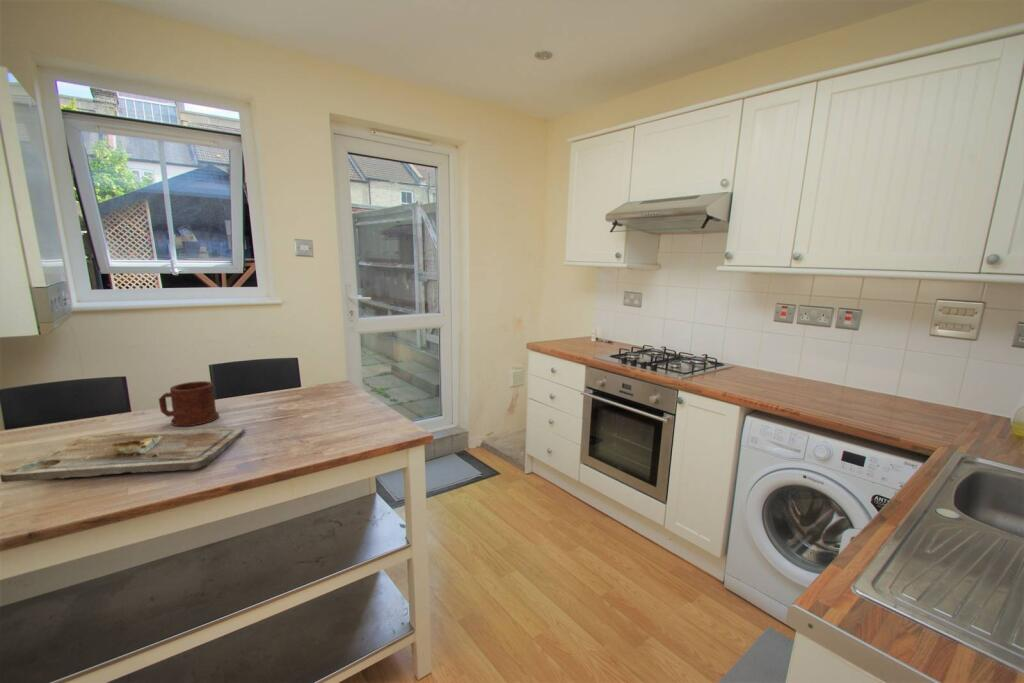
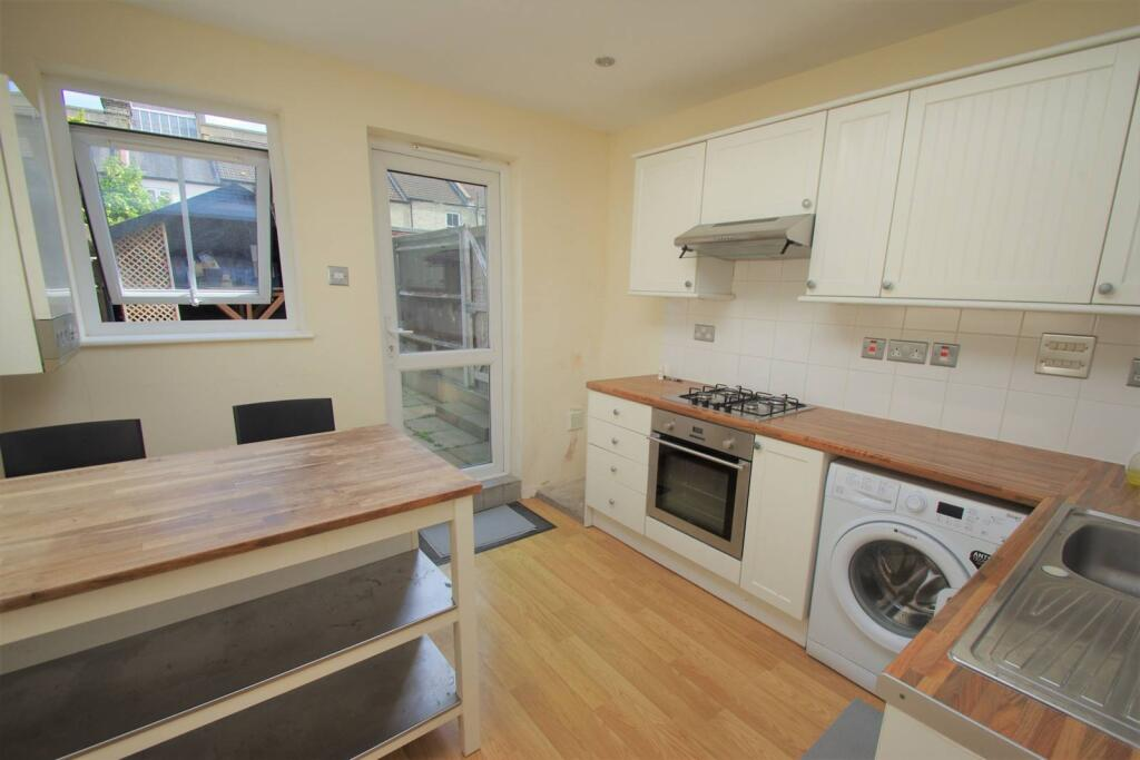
- cutting board (139, 442)
- mug (189, 402)
